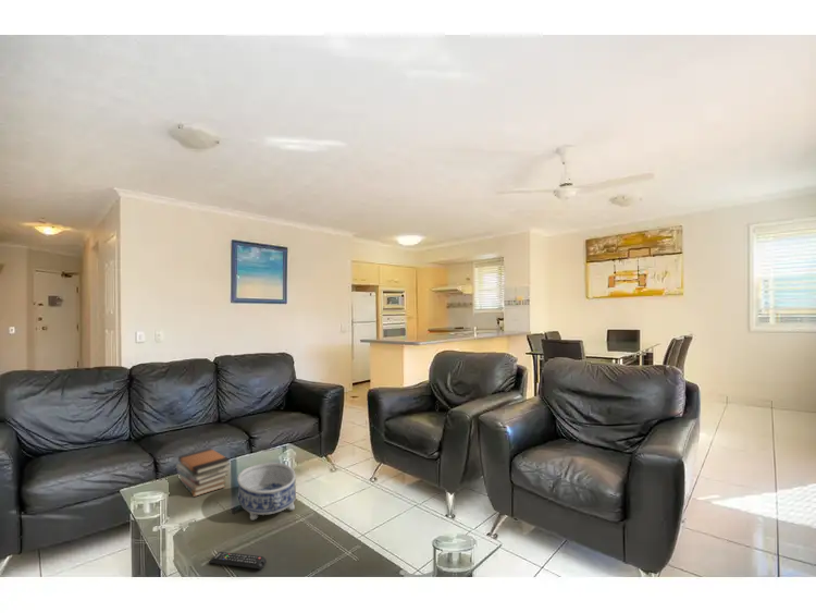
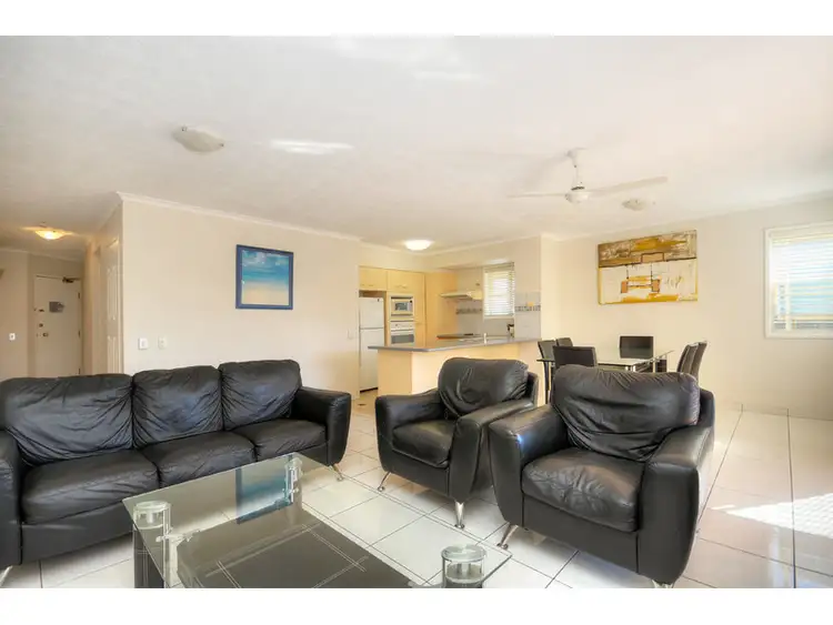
- decorative bowl (267, 489)
- book stack (202, 470)
- remote control (237, 560)
